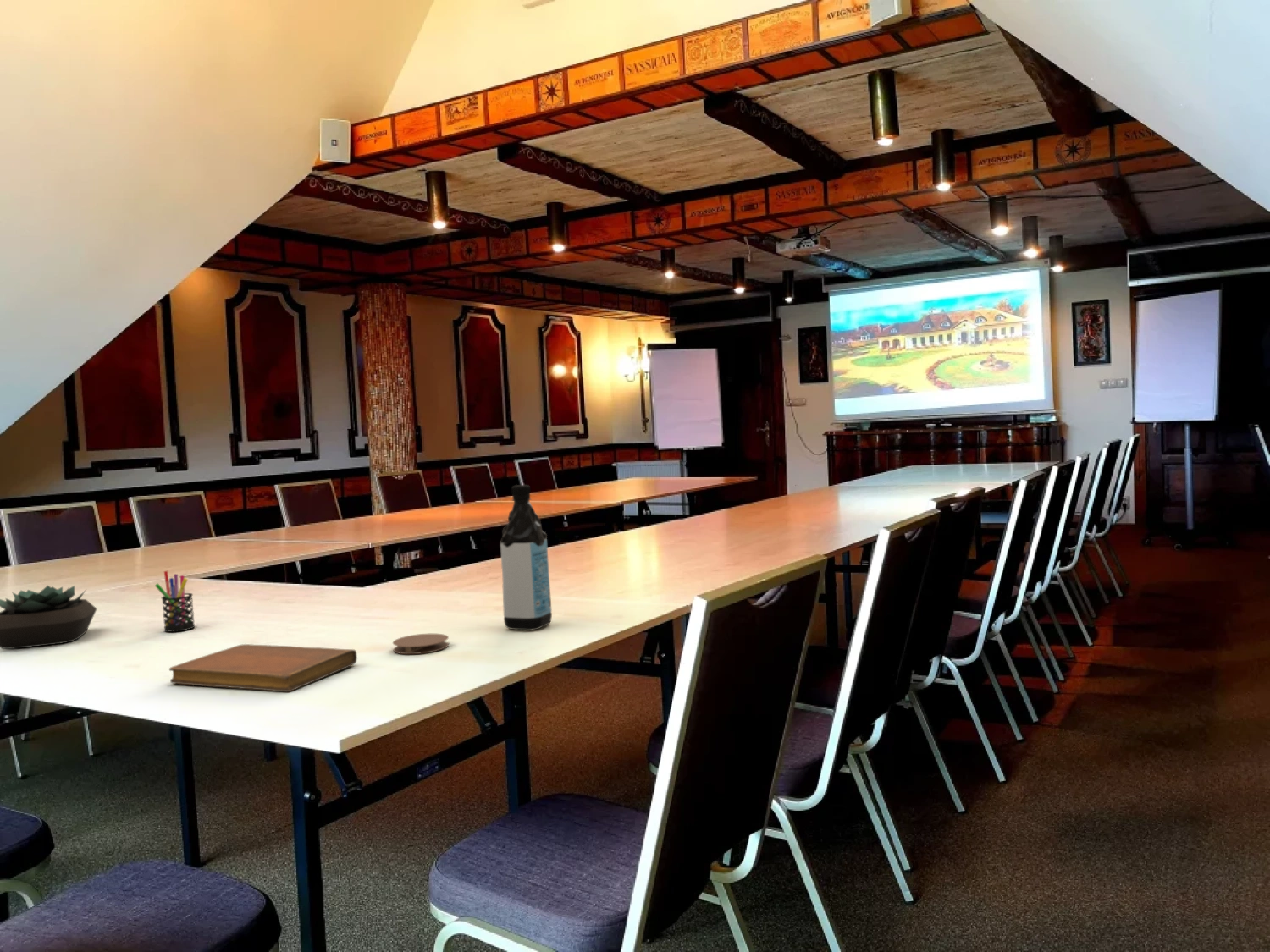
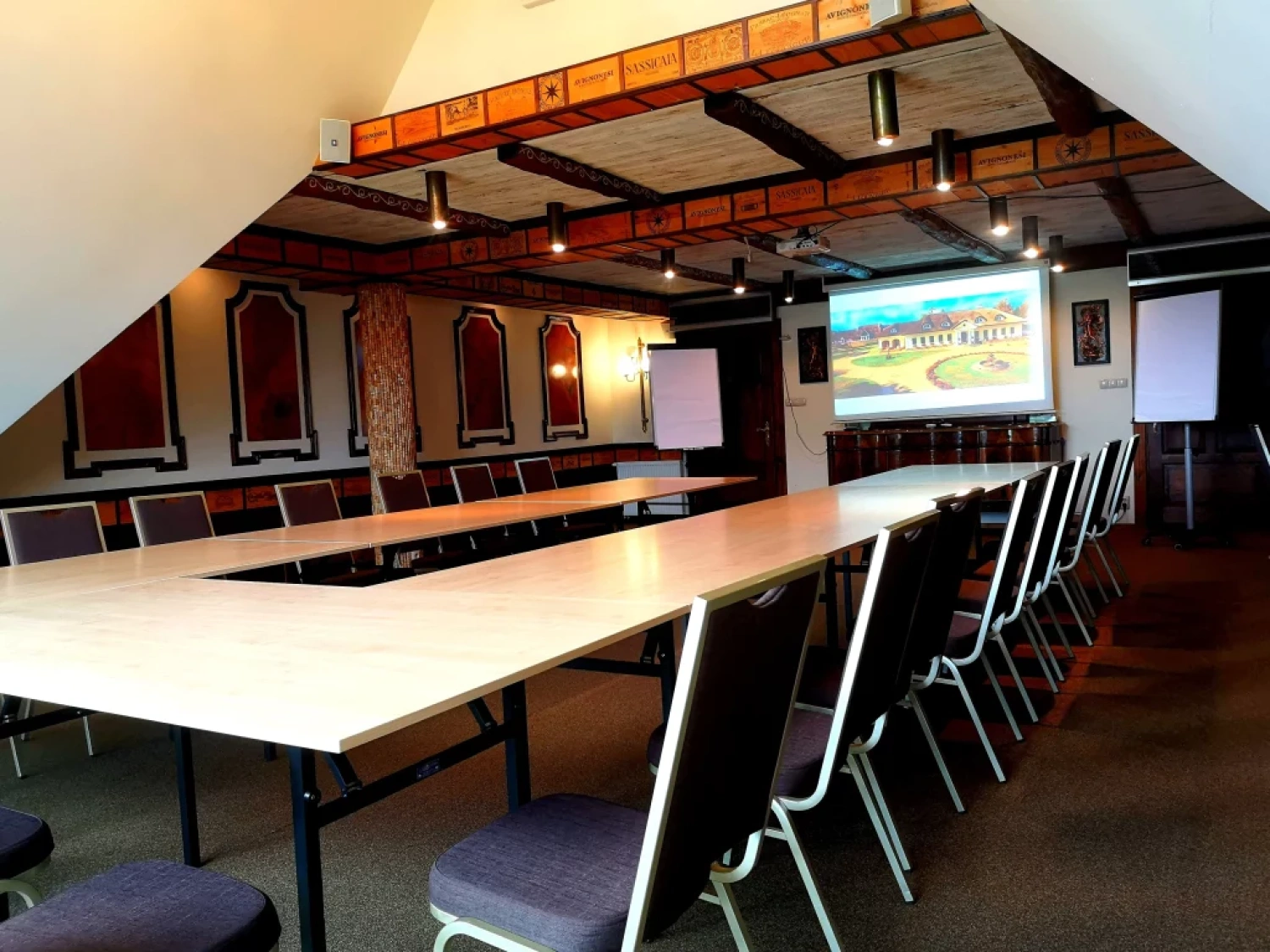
- succulent plant (42, 614)
- water bottle (524, 556)
- pen holder (173, 600)
- coaster (421, 643)
- notebook (264, 665)
